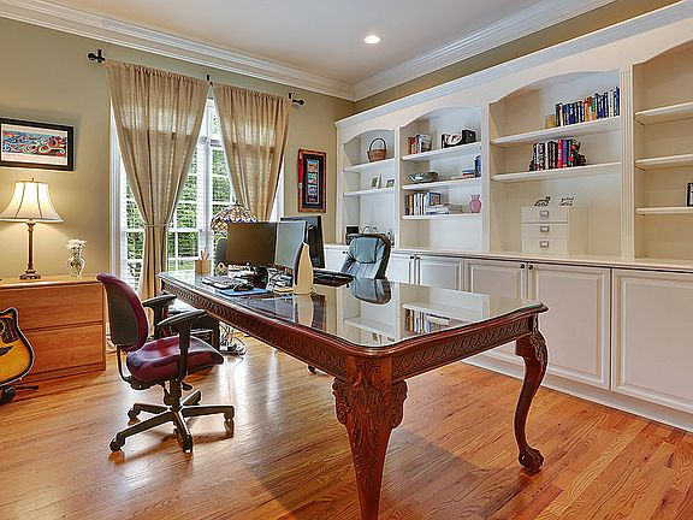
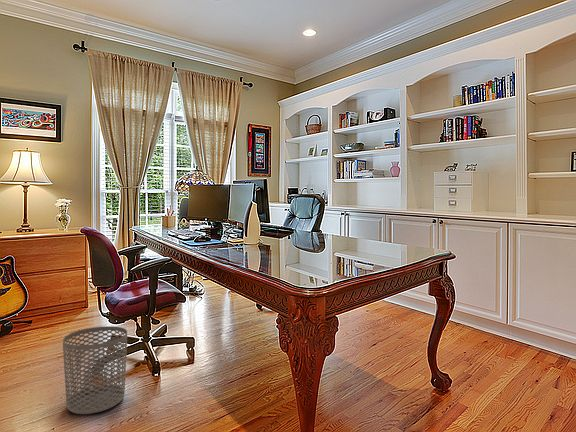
+ waste bin (96, 368)
